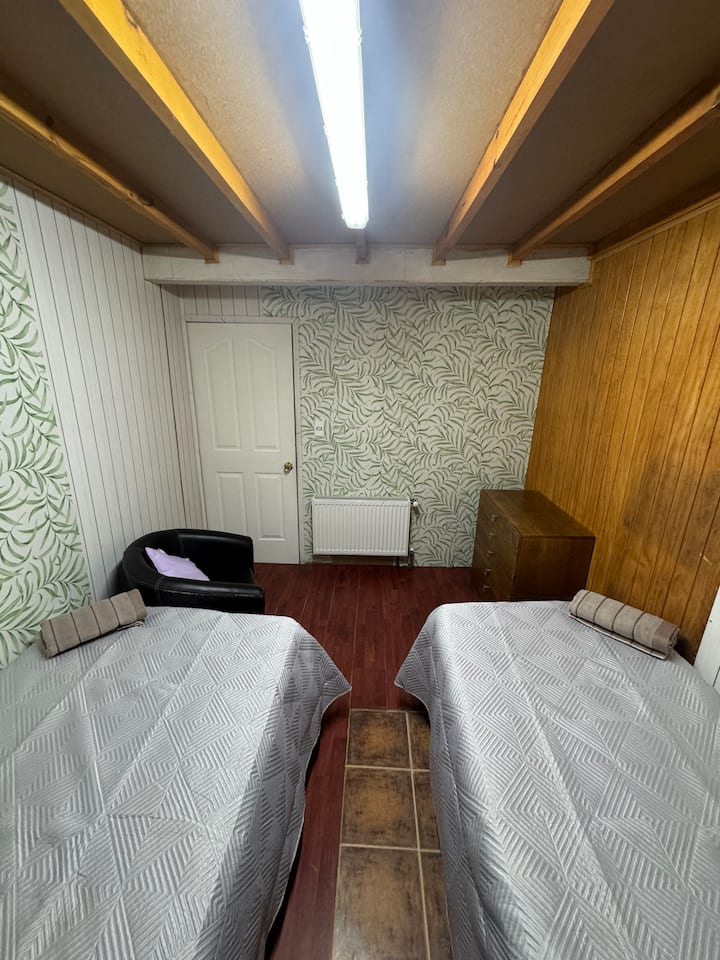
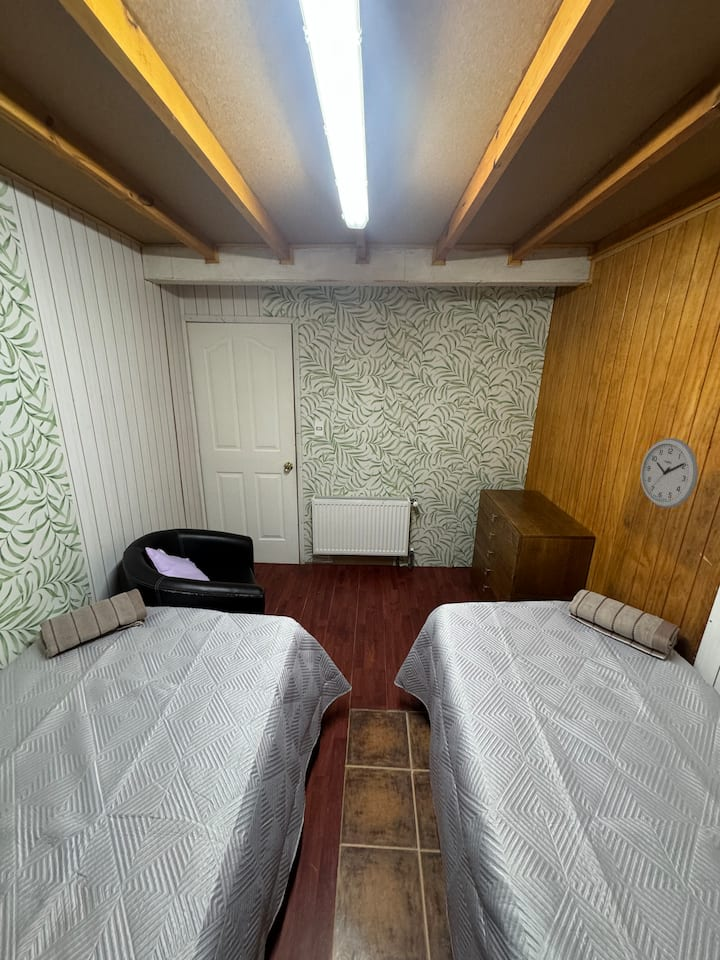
+ wall clock (665, 473)
